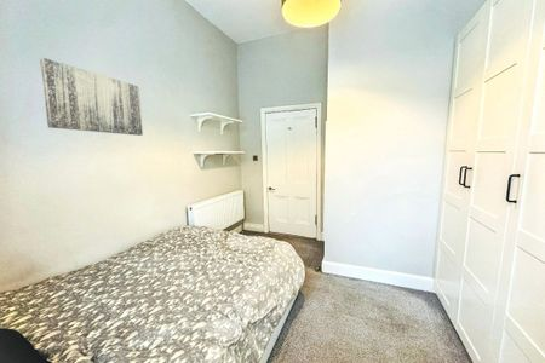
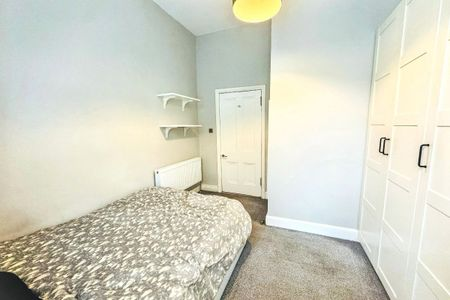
- wall art (101, 103)
